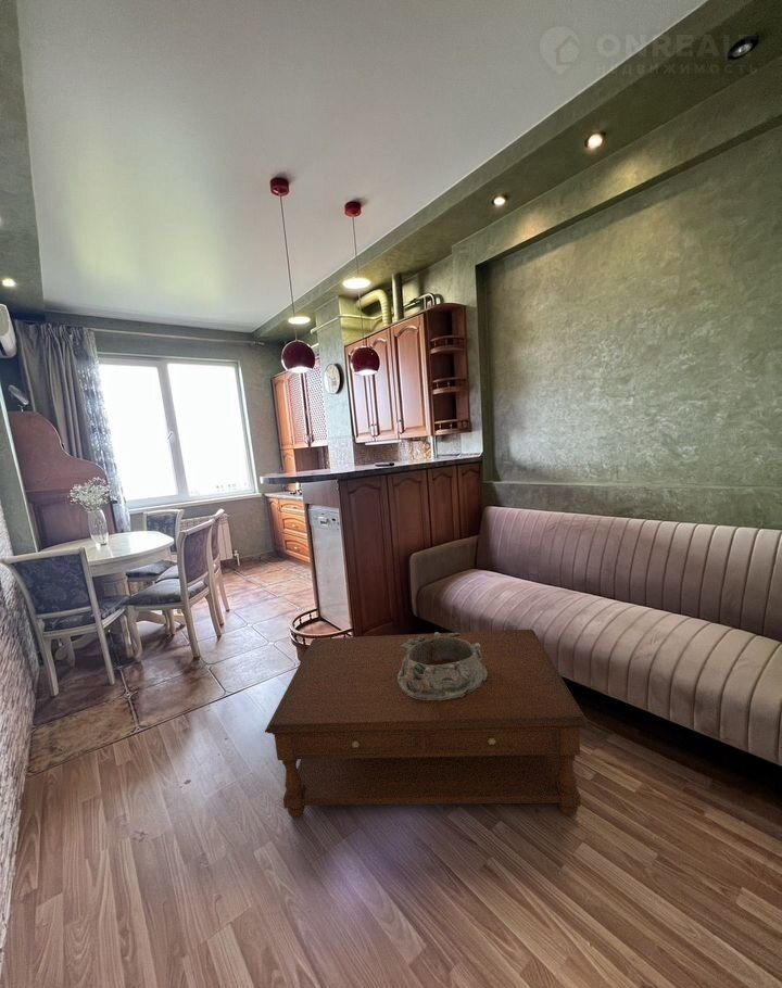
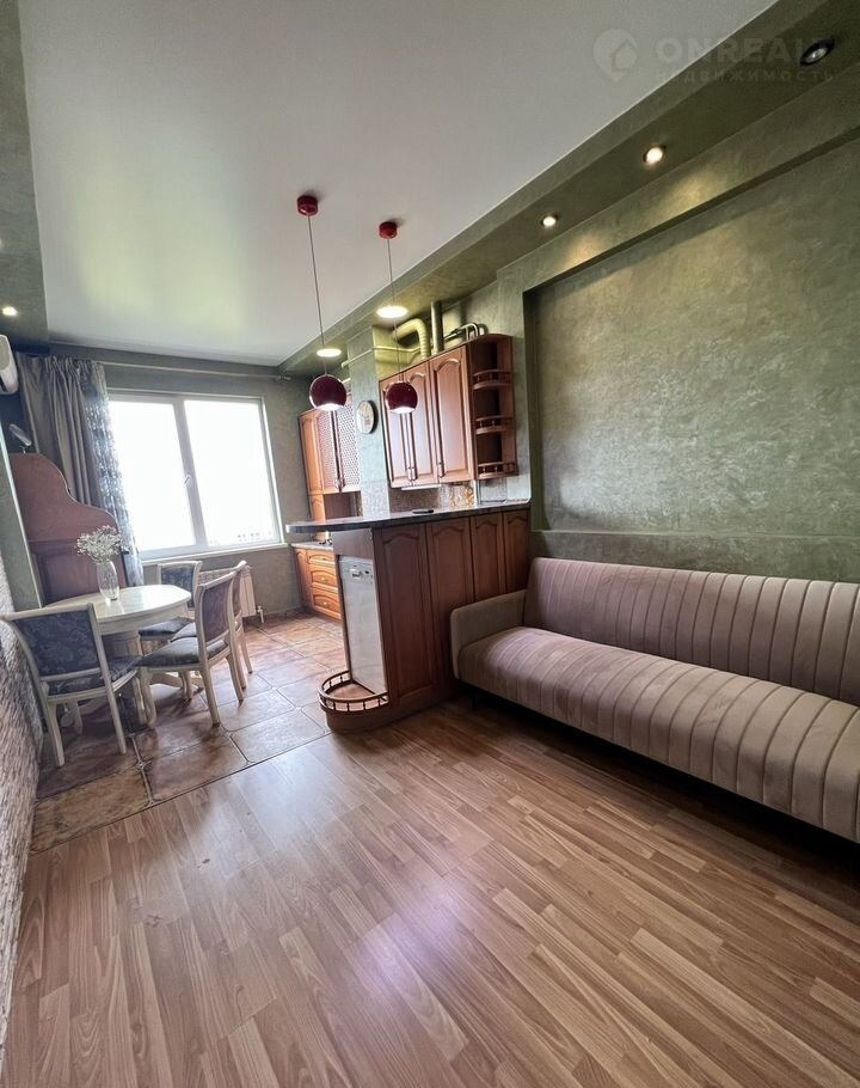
- coffee table (424, 713)
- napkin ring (439, 659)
